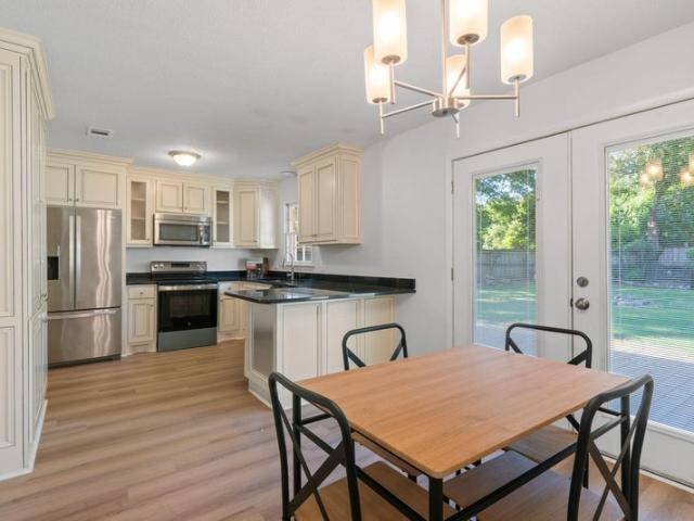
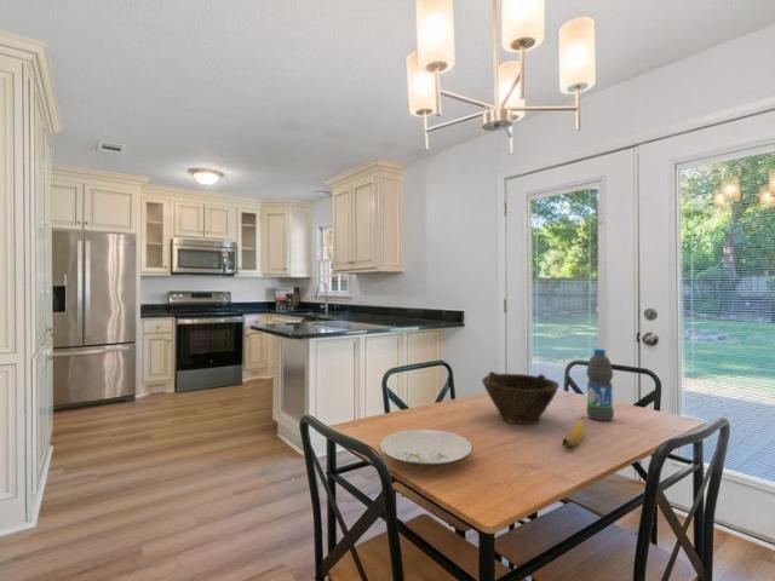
+ water bottle (599, 382)
+ bowl (519, 398)
+ plate (425, 450)
+ banana (574, 433)
